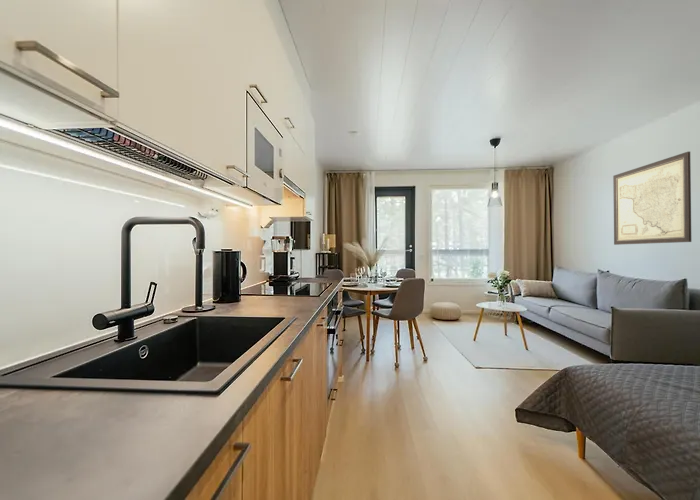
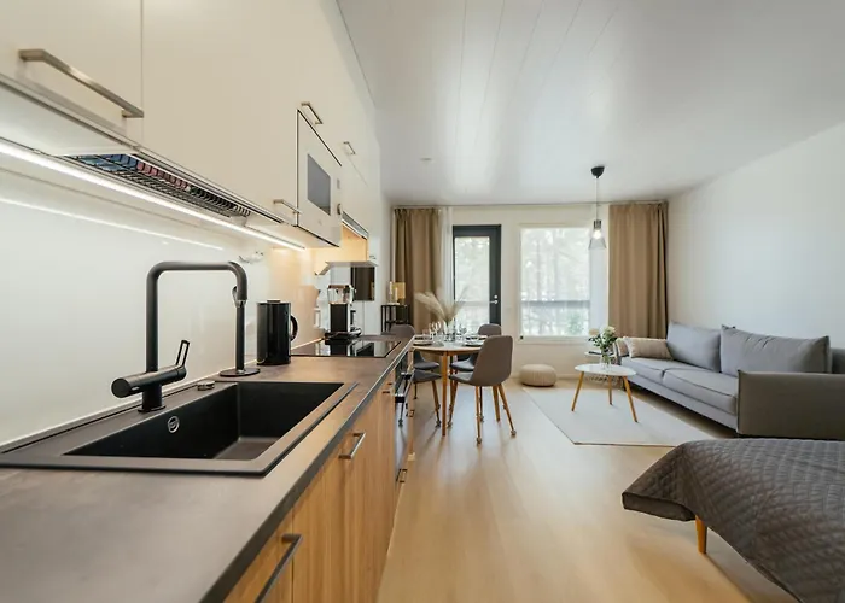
- wall art (647, 204)
